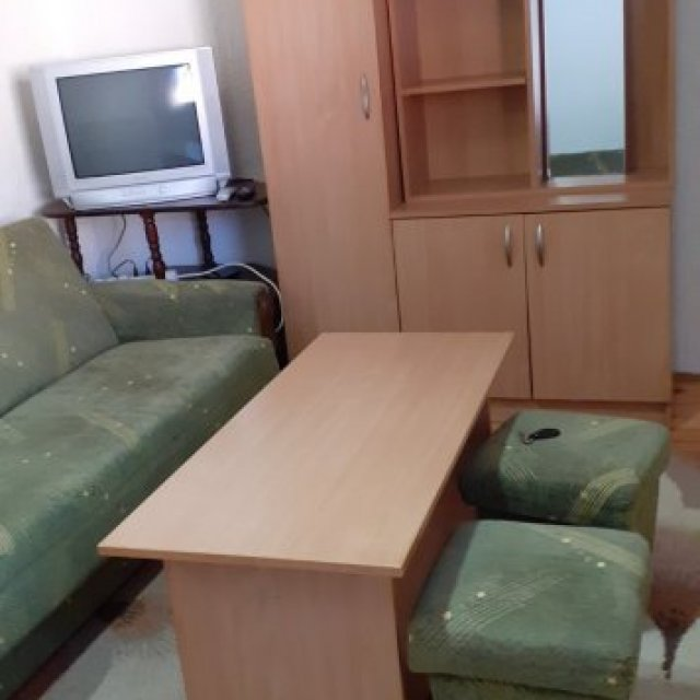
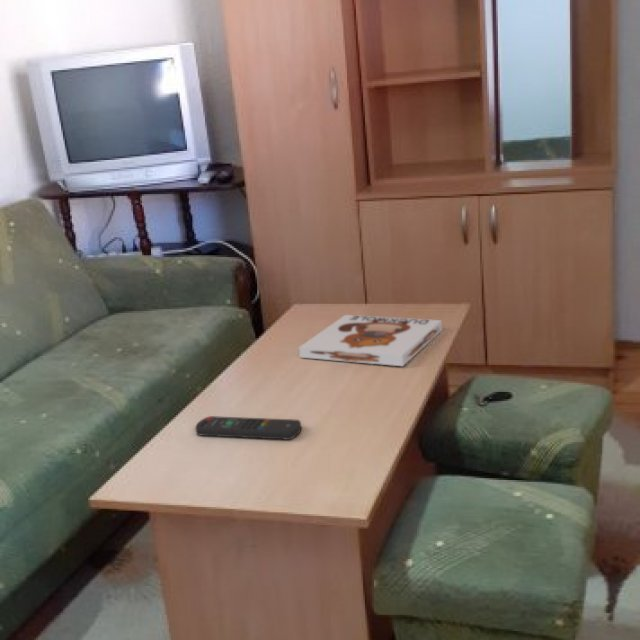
+ remote control (247, 427)
+ board game (371, 338)
